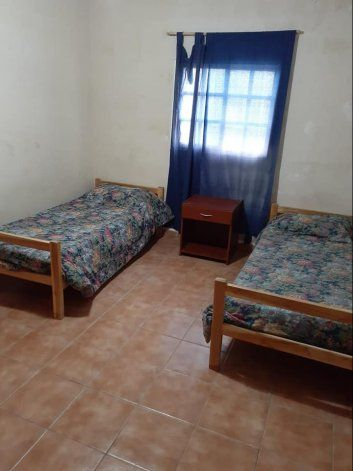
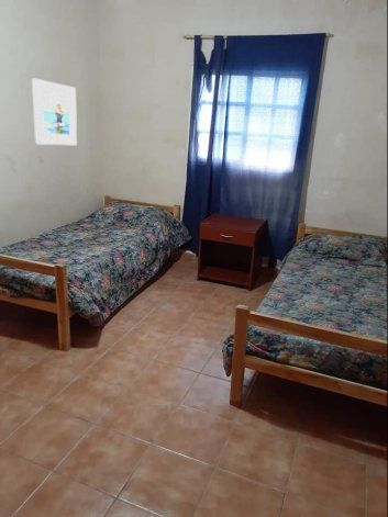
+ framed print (56, 114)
